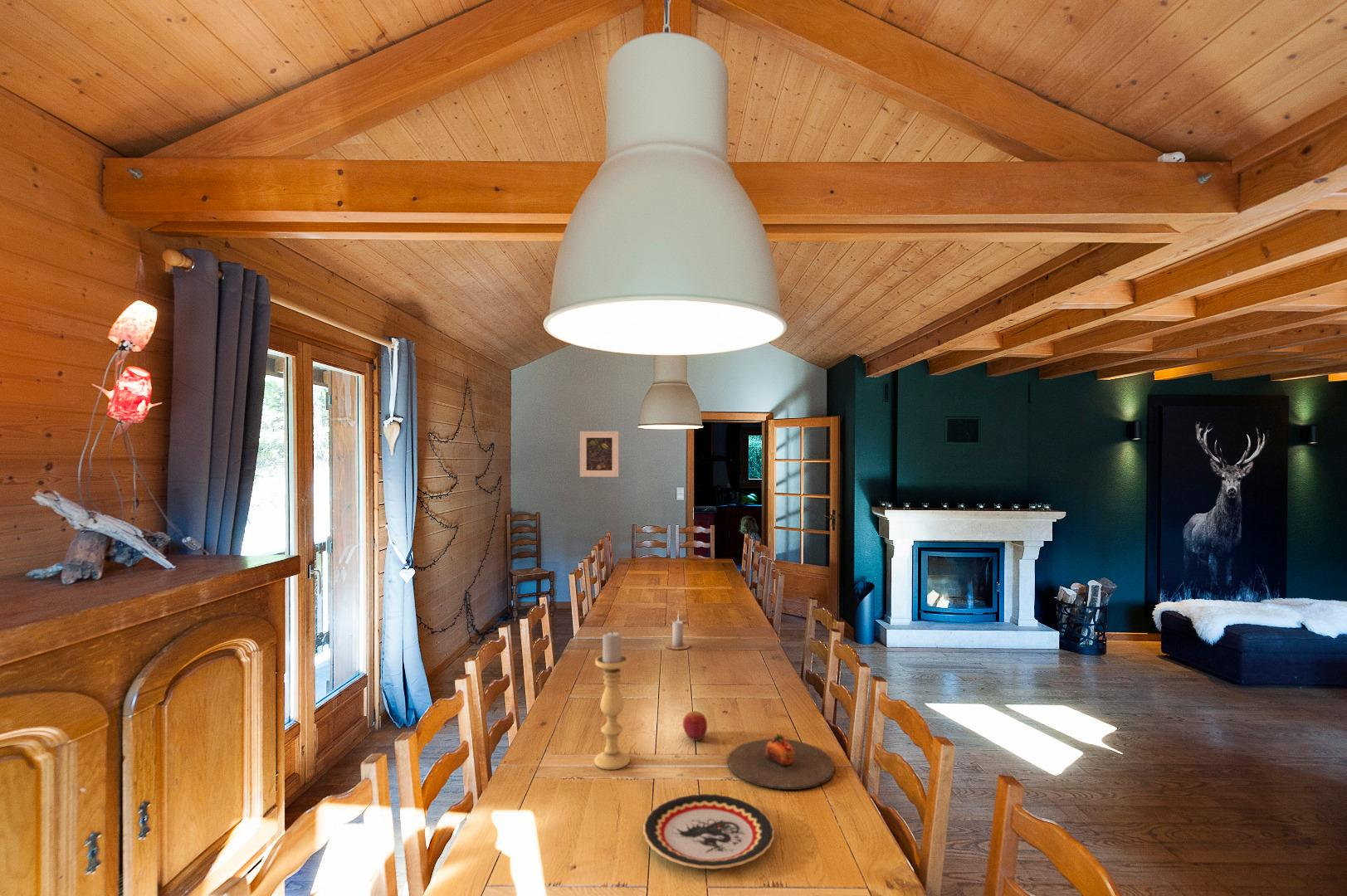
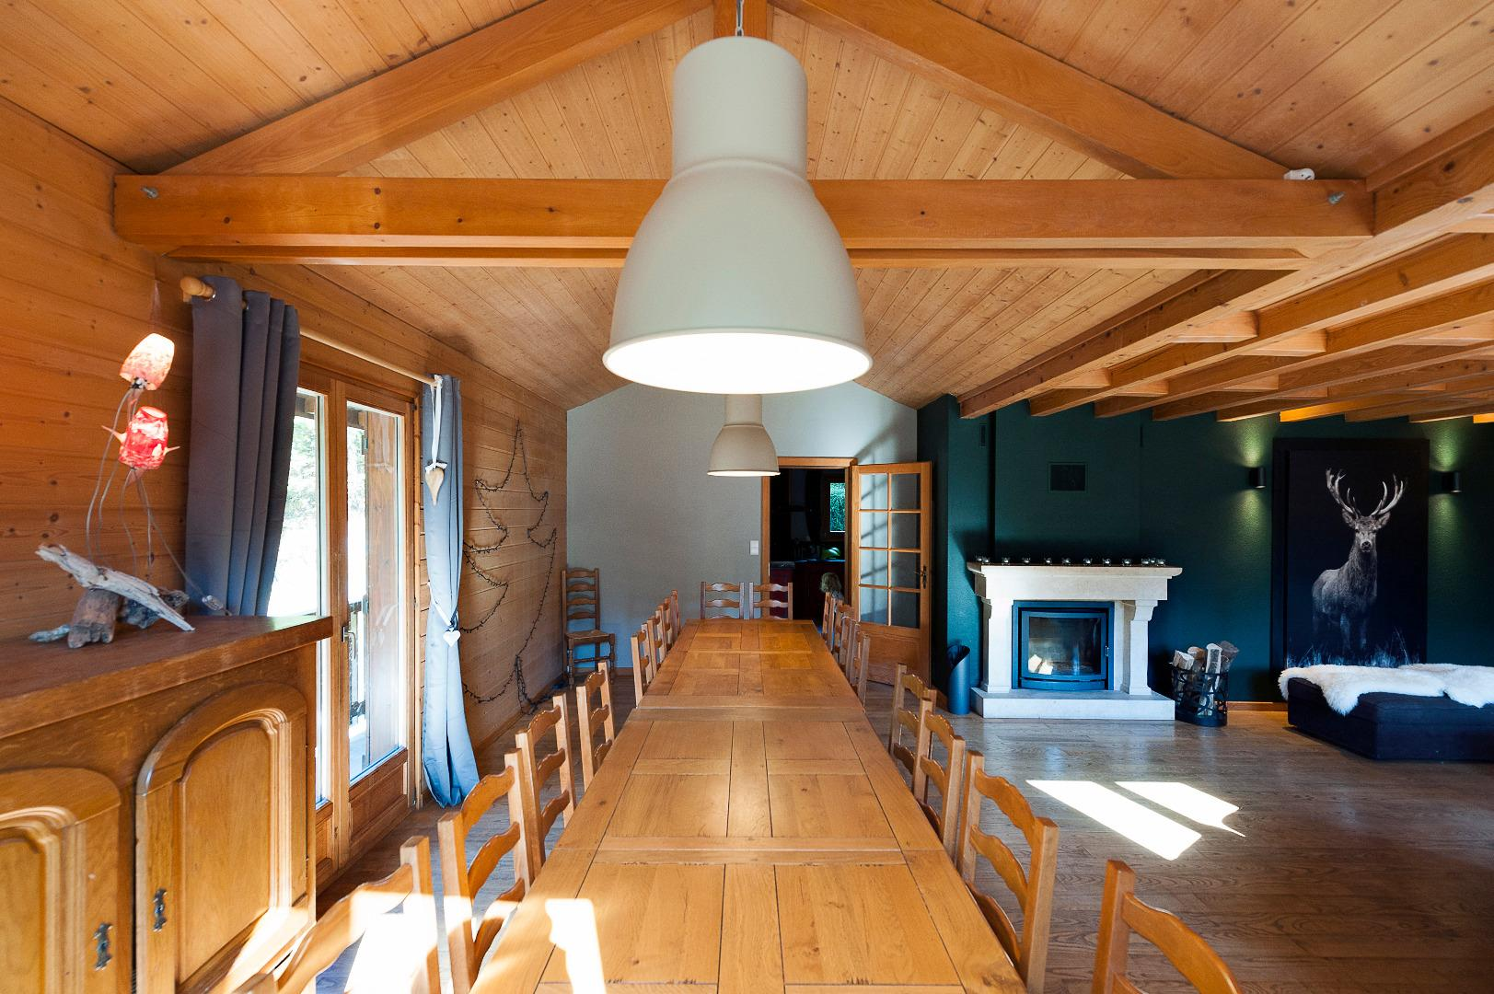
- plate (780, 749)
- candle (677, 629)
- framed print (599, 454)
- candle holder (612, 696)
- plate (708, 832)
- fruit (695, 724)
